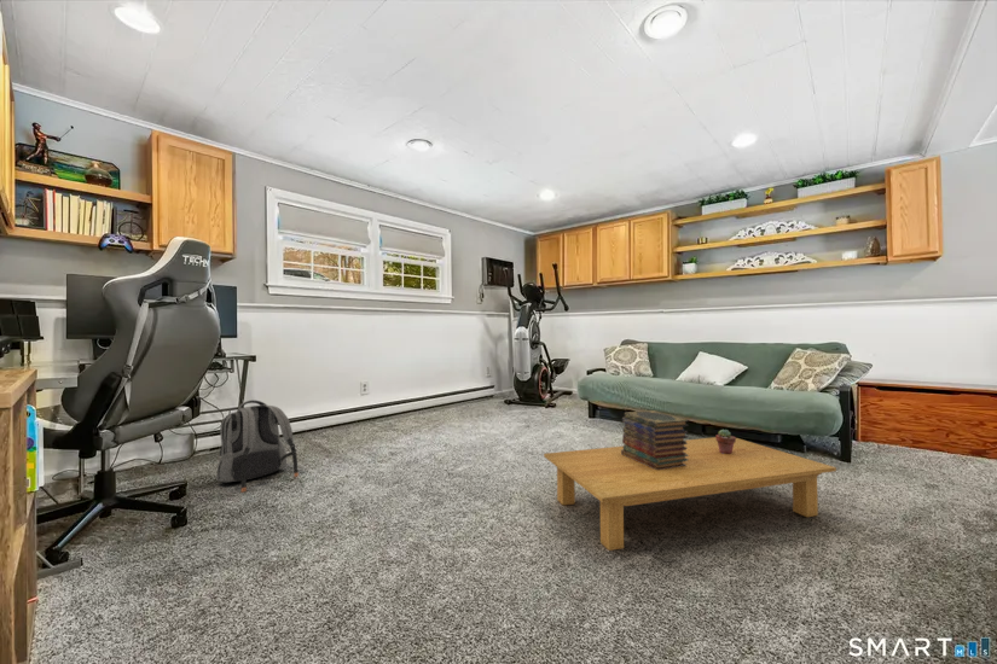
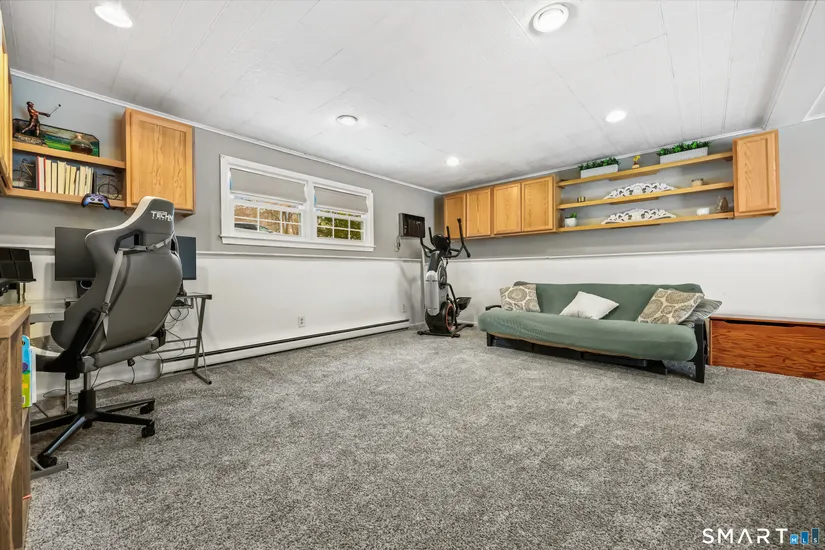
- backpack (254, 438)
- book stack (654, 437)
- potted succulent (725, 439)
- coffee table (680, 483)
